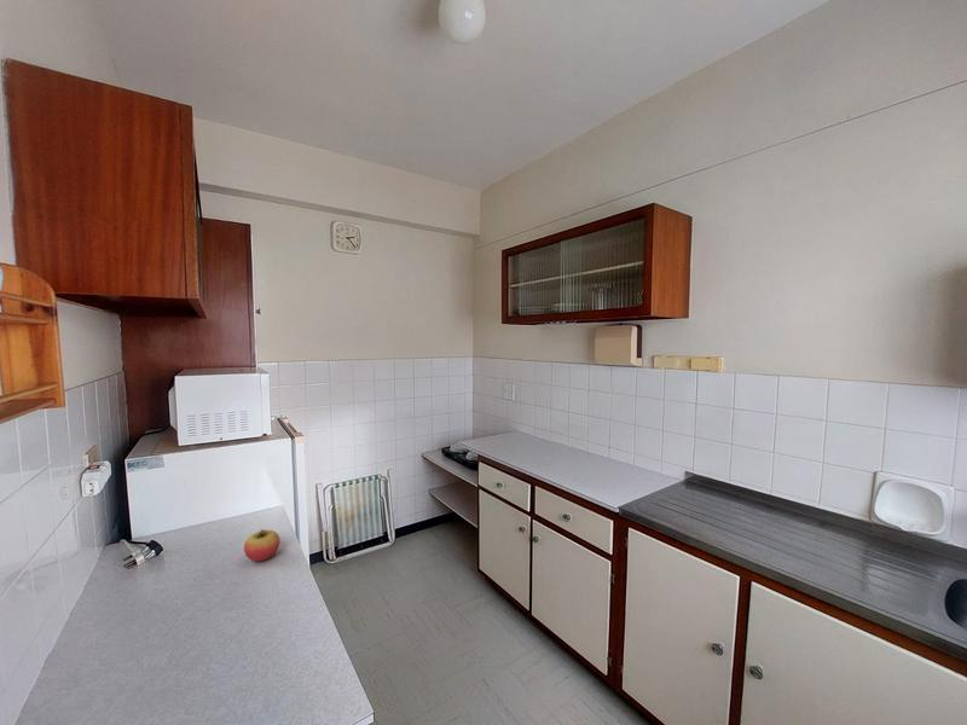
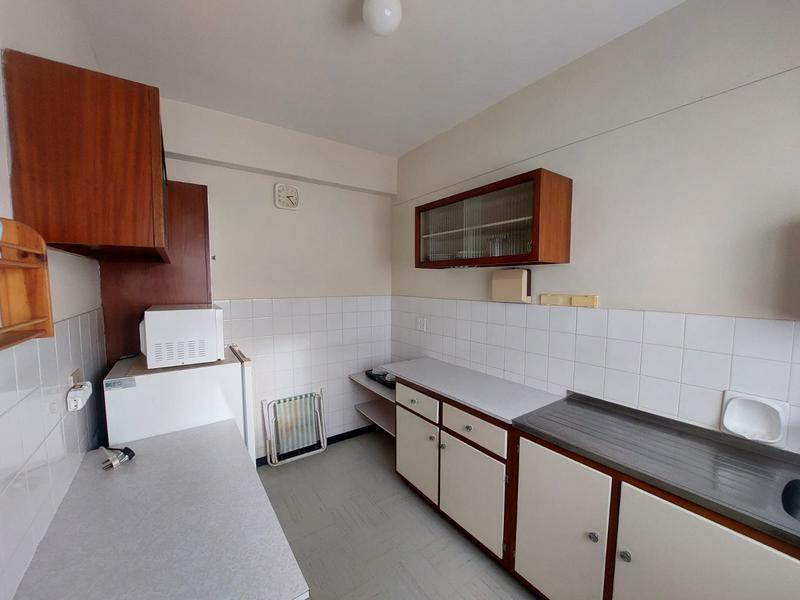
- fruit (261, 541)
